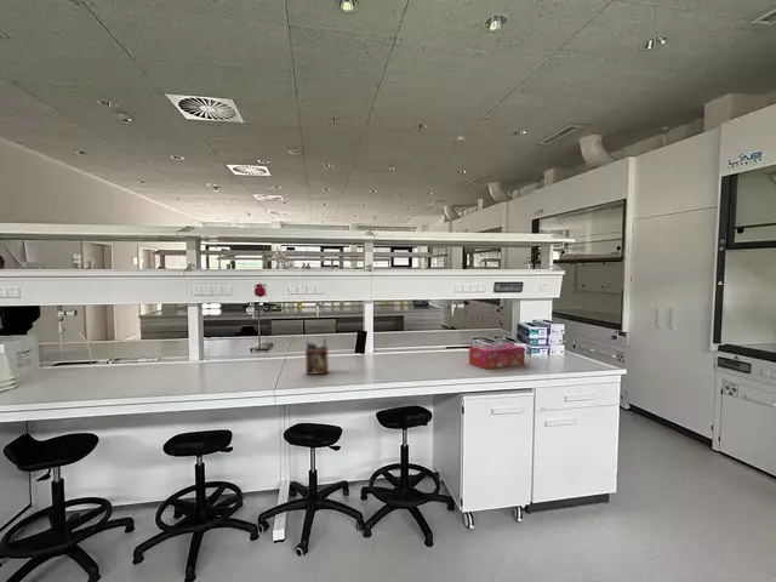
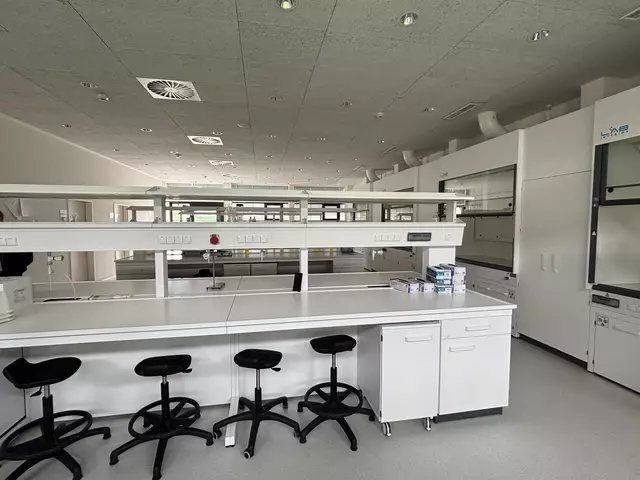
- desk organizer (316, 355)
- tissue box (496, 354)
